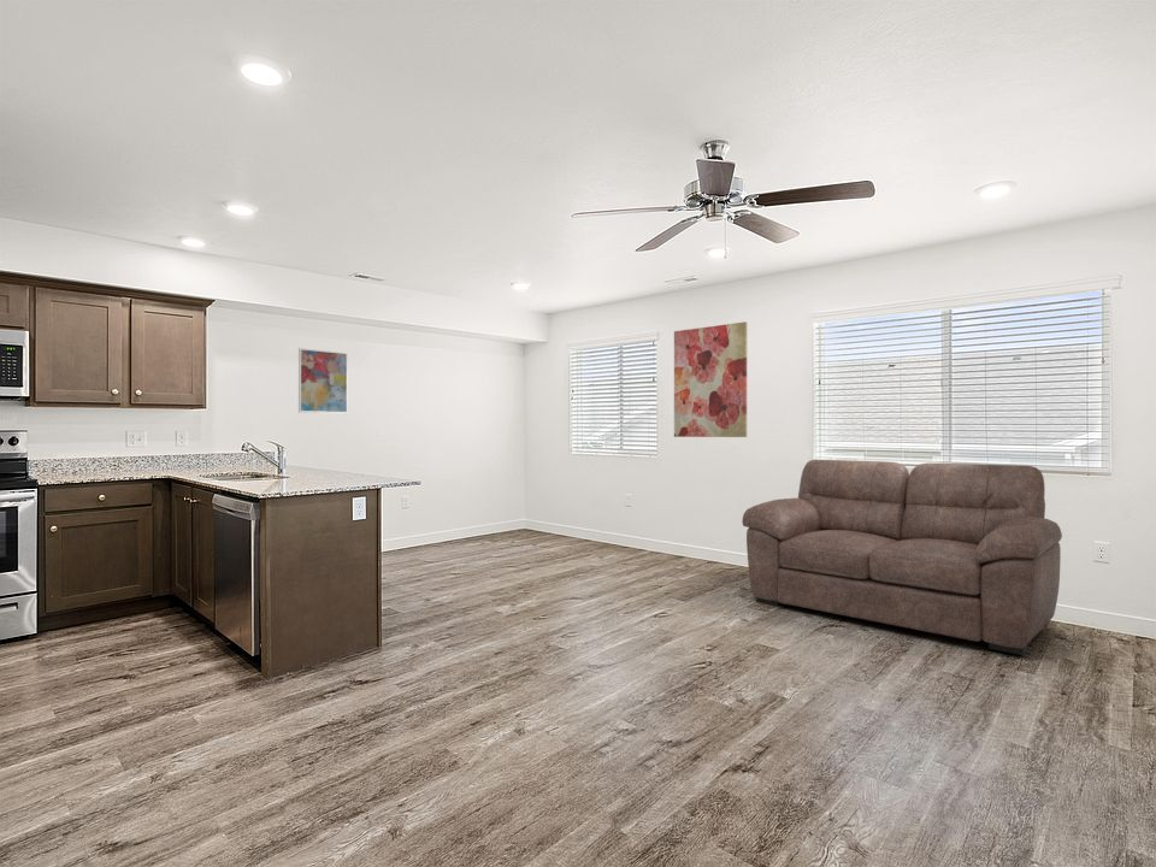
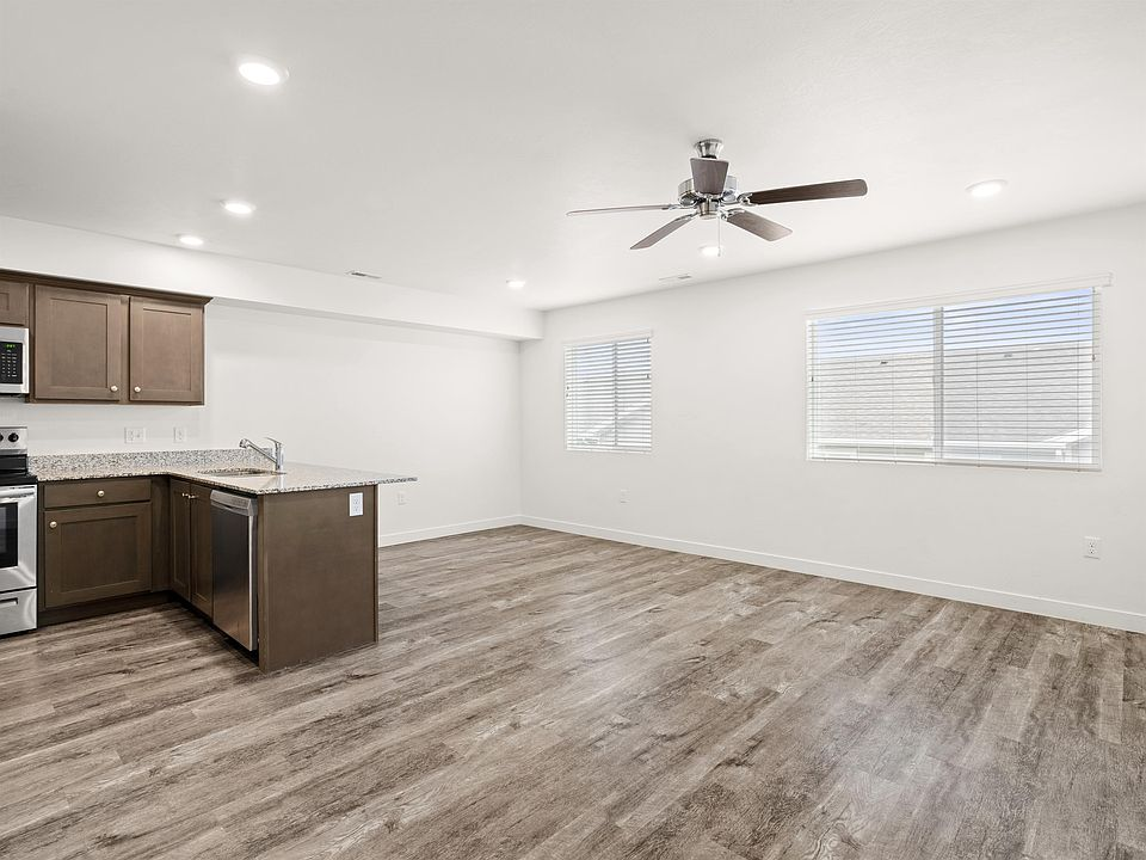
- sofa (892, 537)
- wall art (323, 382)
- wall art (708, 382)
